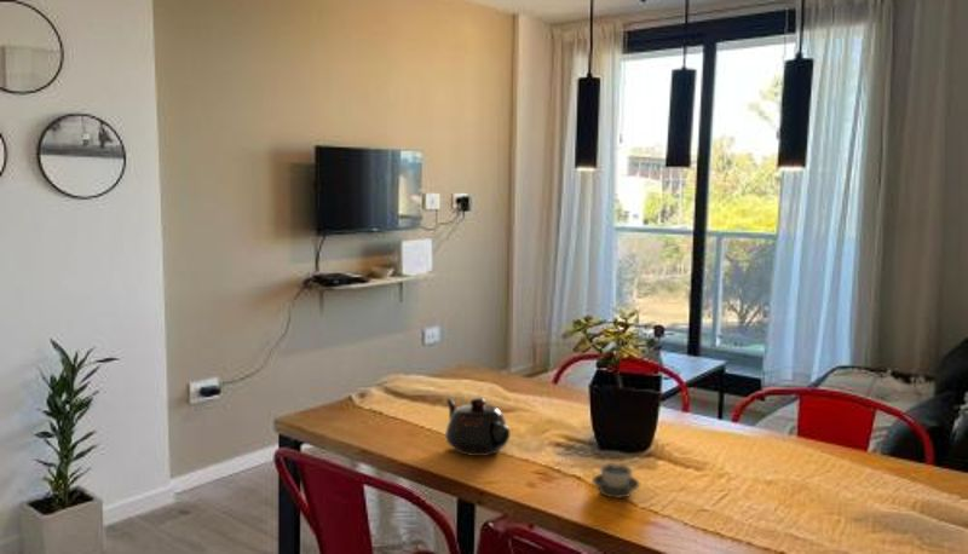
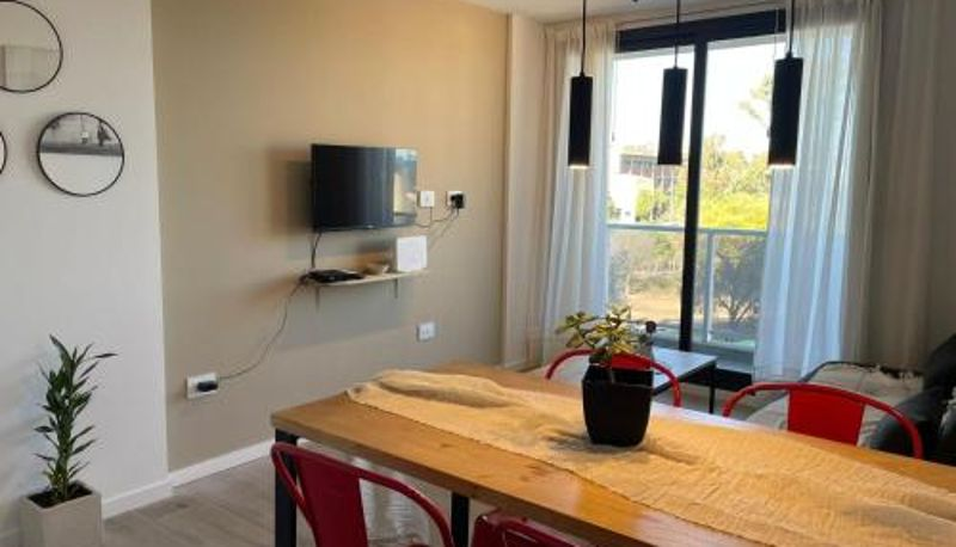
- cup (615, 480)
- teapot (474, 422)
